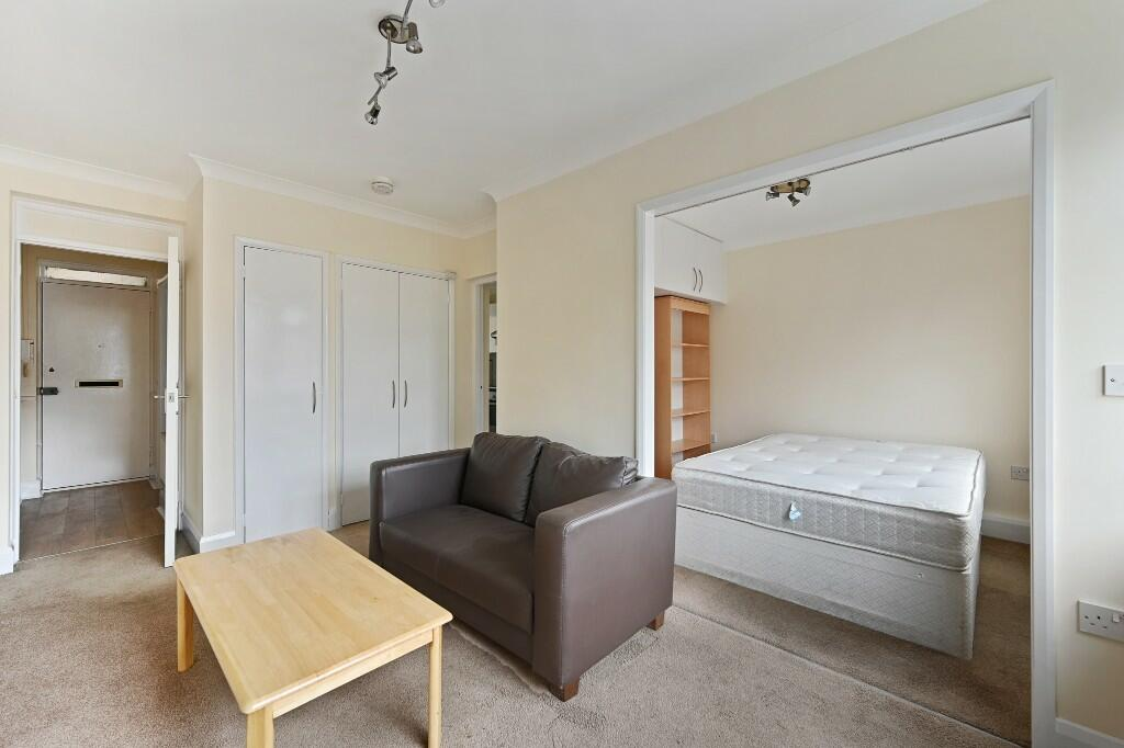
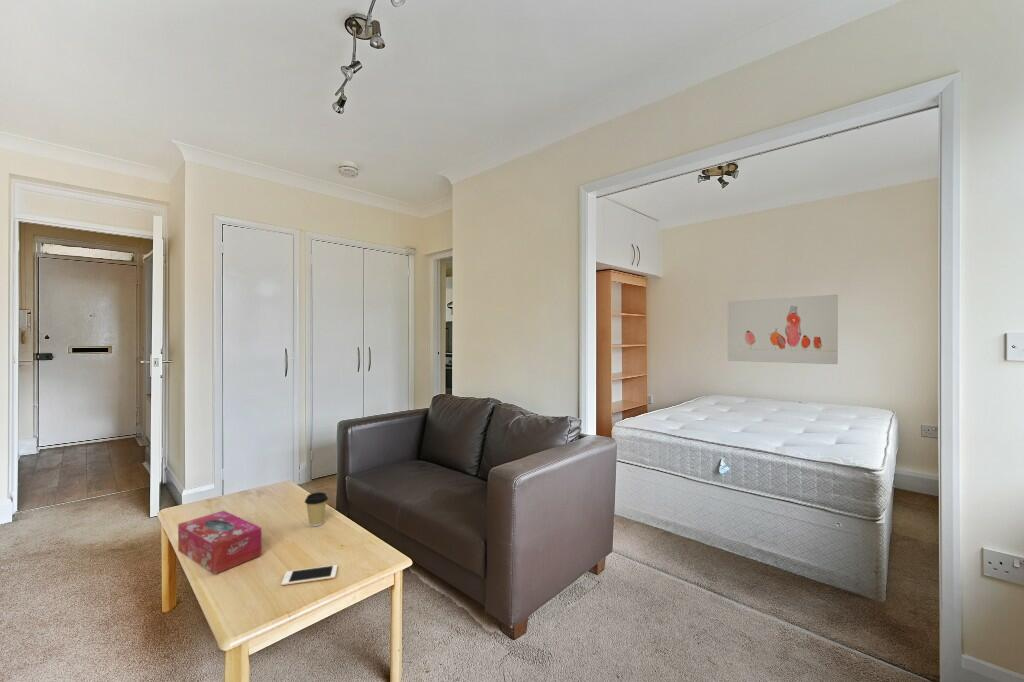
+ wall art (778, 330)
+ tissue box (219, 539)
+ coffee cup (316, 509)
+ cell phone (310, 574)
